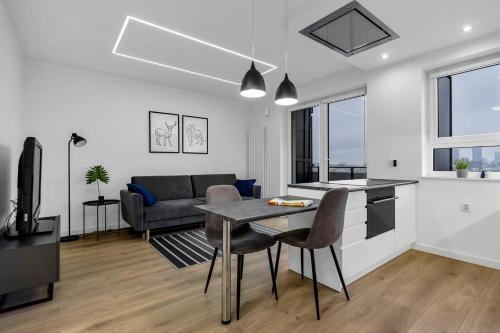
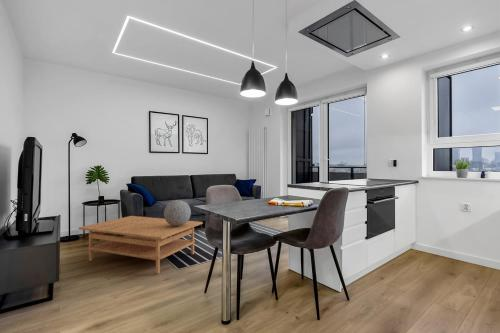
+ coffee table (143, 240)
+ decorative sphere (177, 212)
